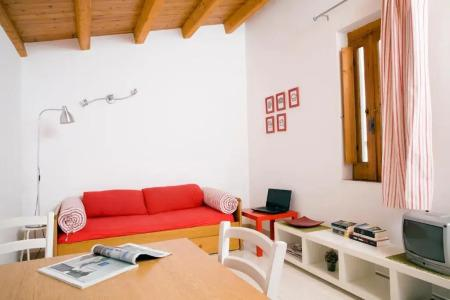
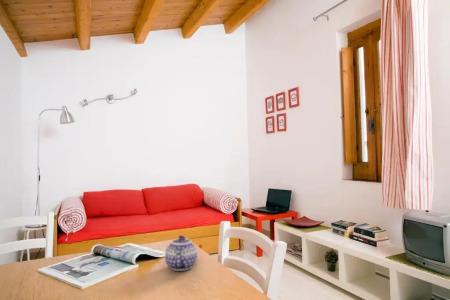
+ teapot (181, 251)
